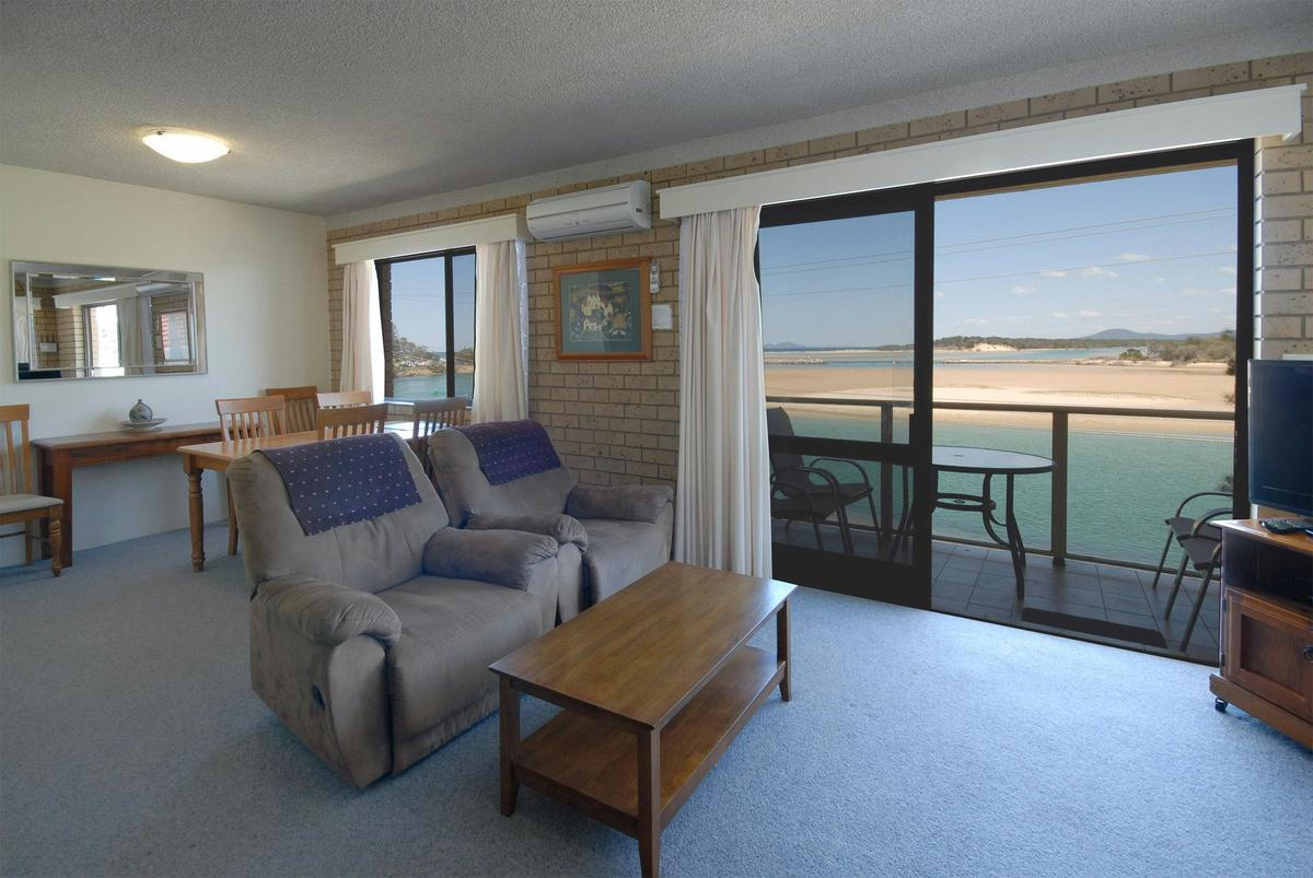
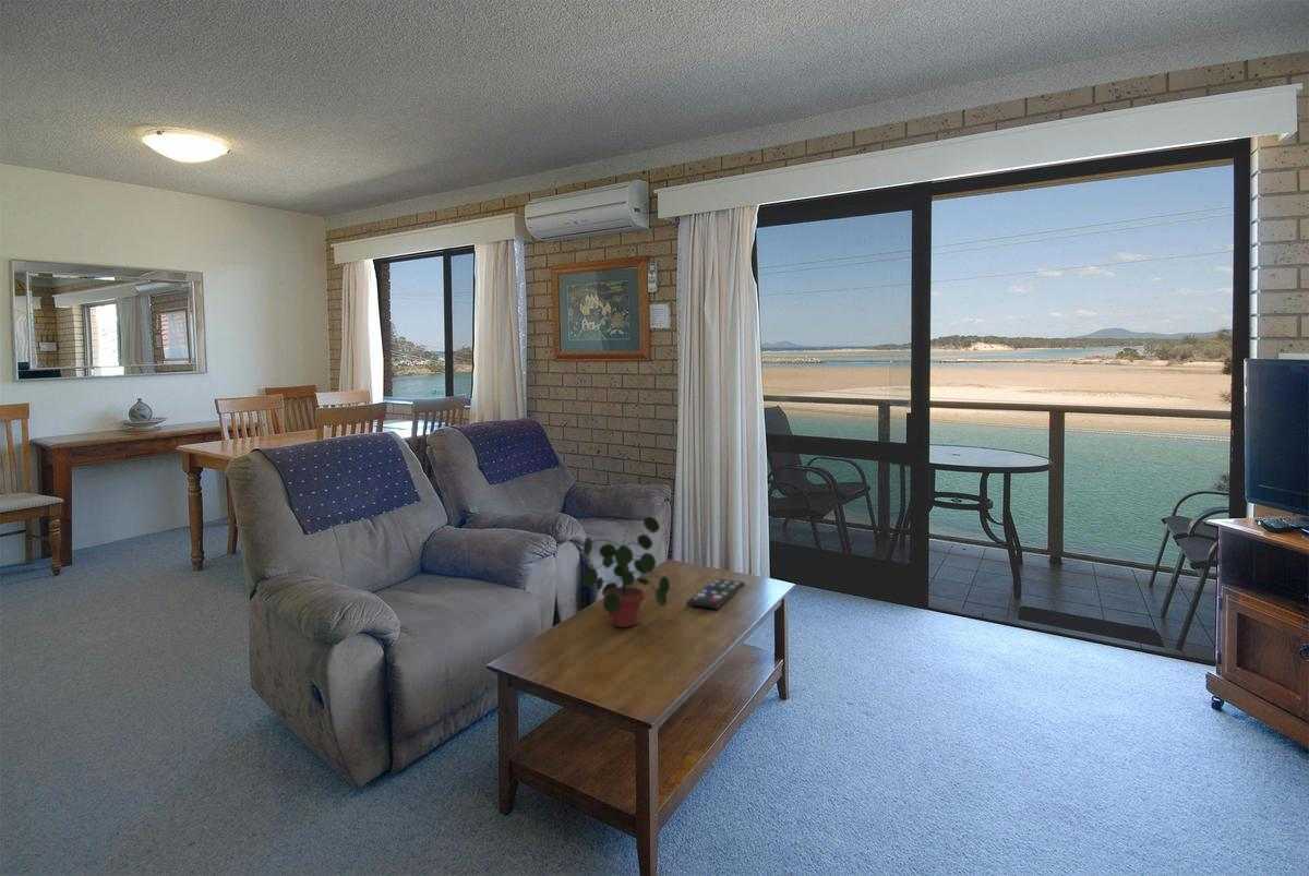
+ potted plant (628, 568)
+ remote control (717, 591)
